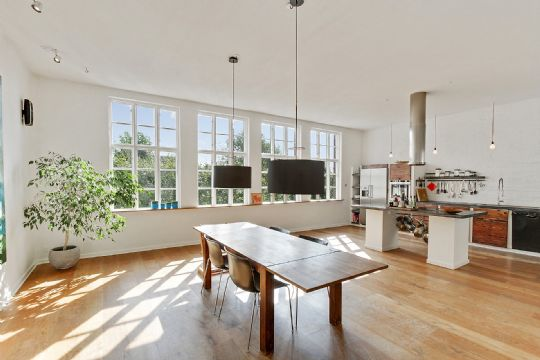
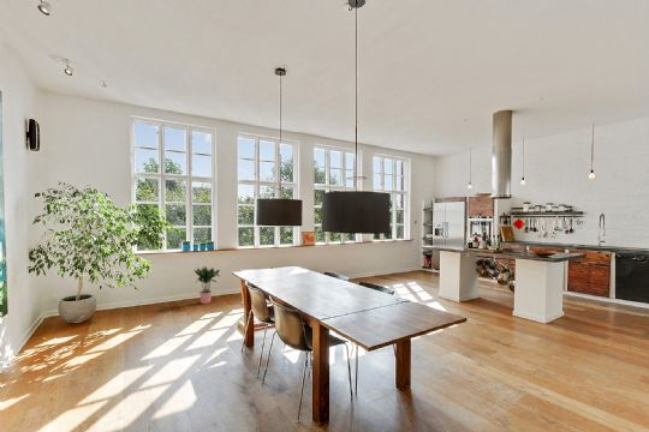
+ potted plant (207, 283)
